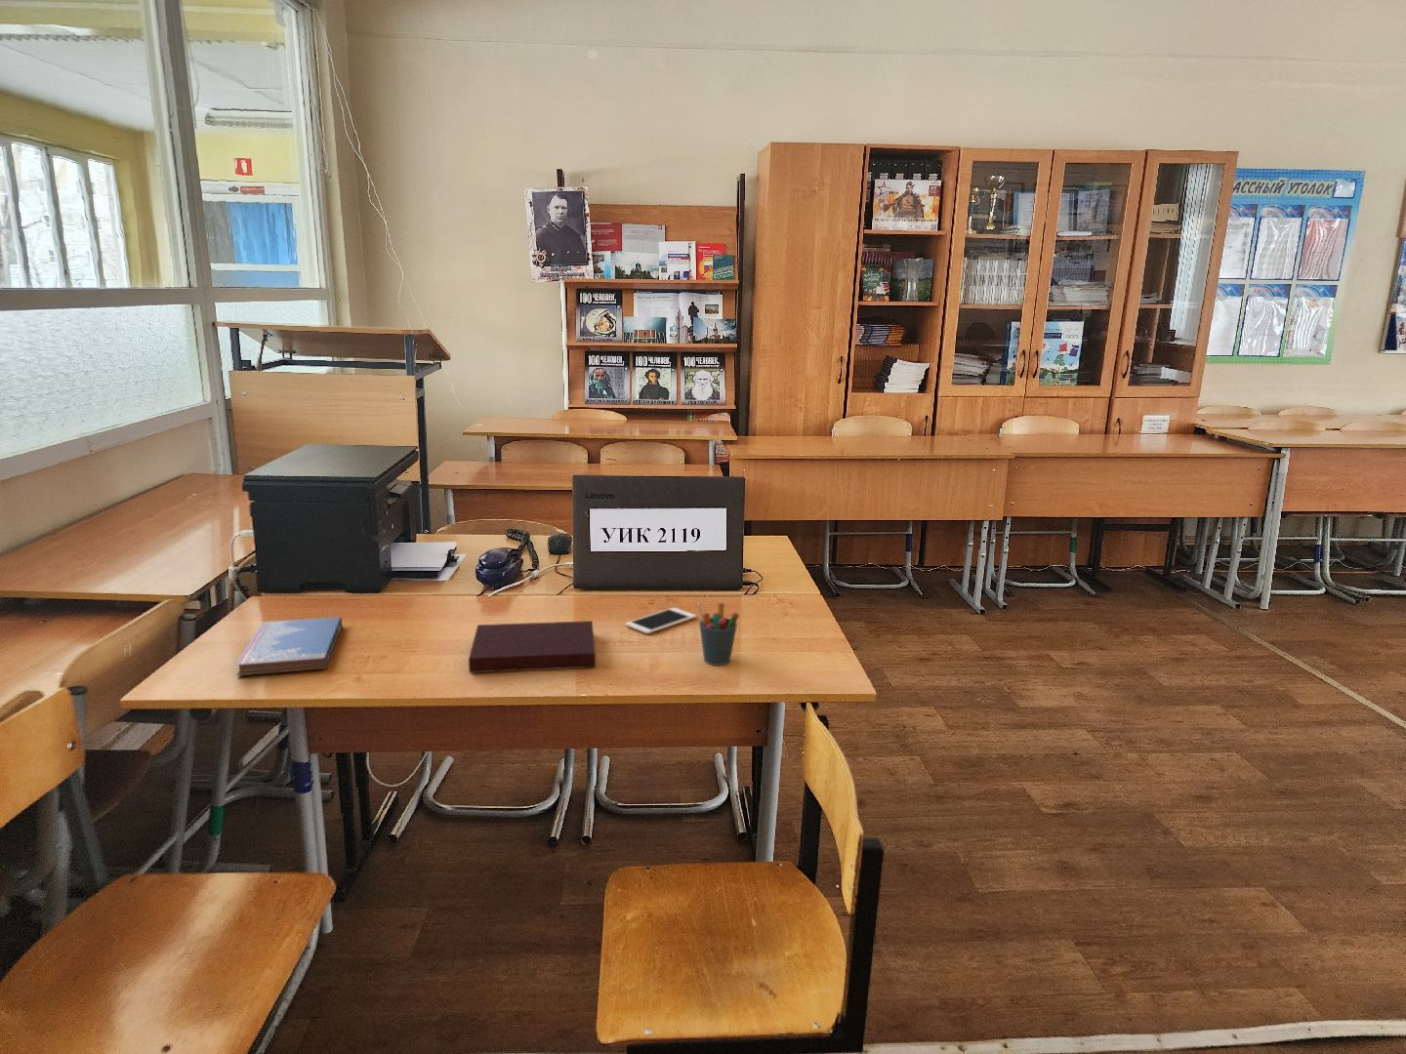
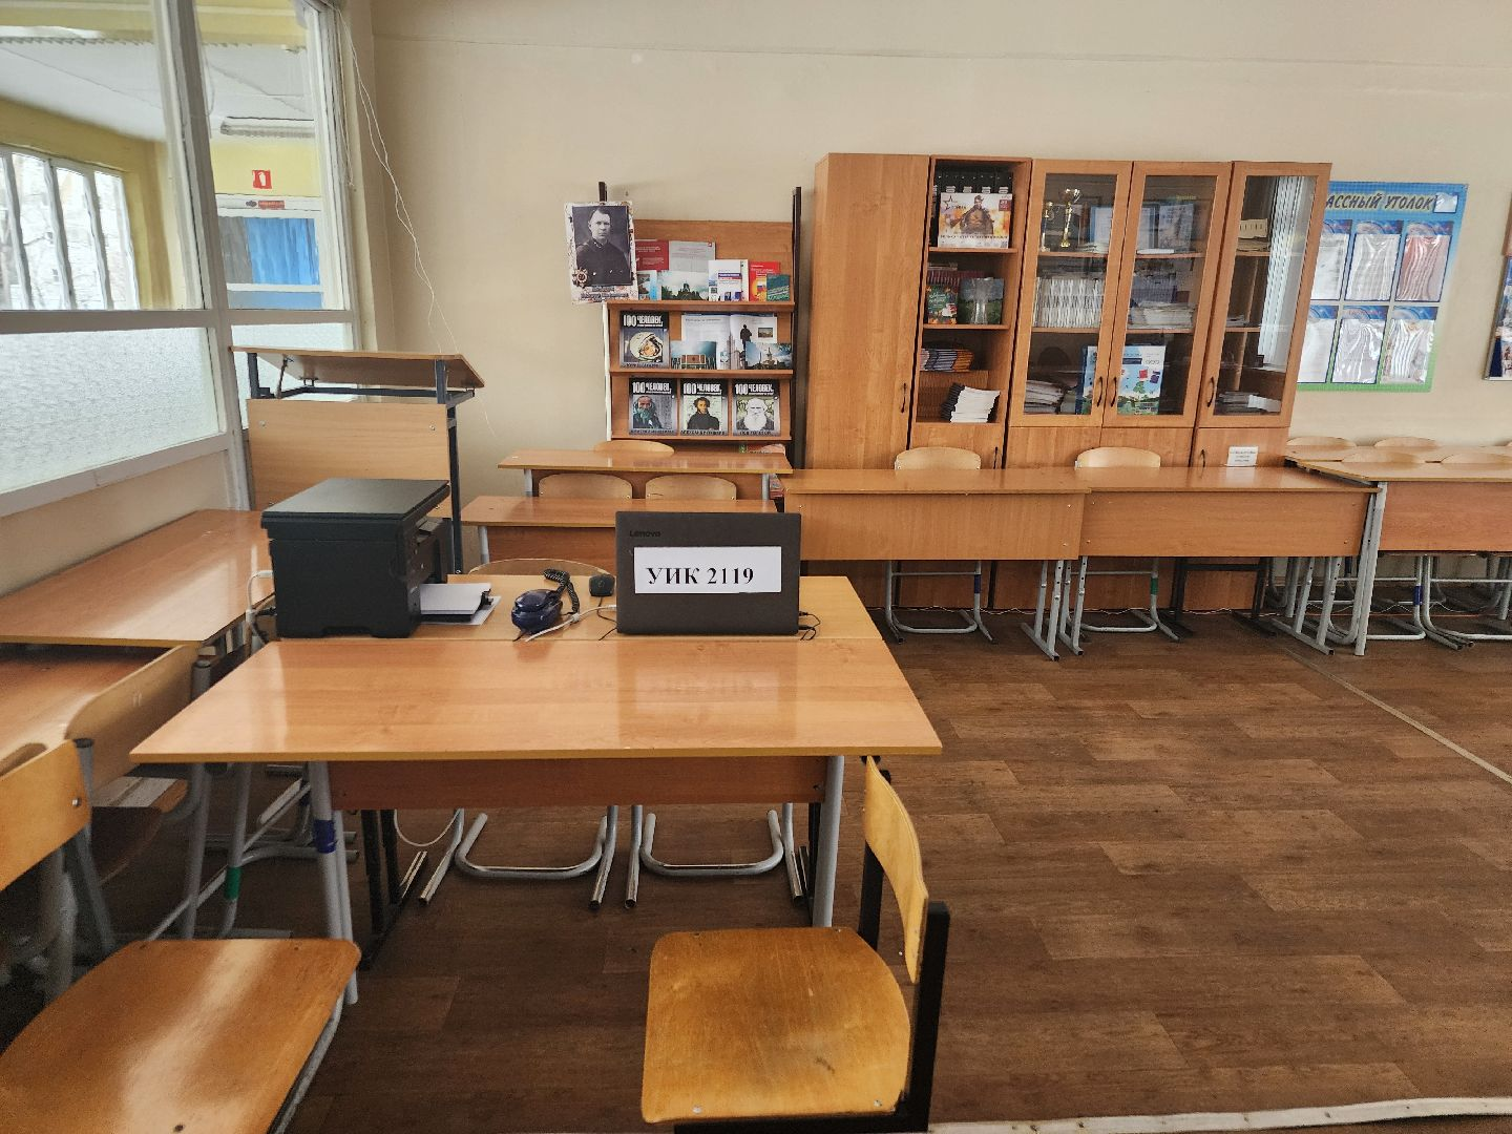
- pen holder (717, 631)
- hardcover book (292, 644)
- notebook (534, 645)
- cell phone (661, 620)
